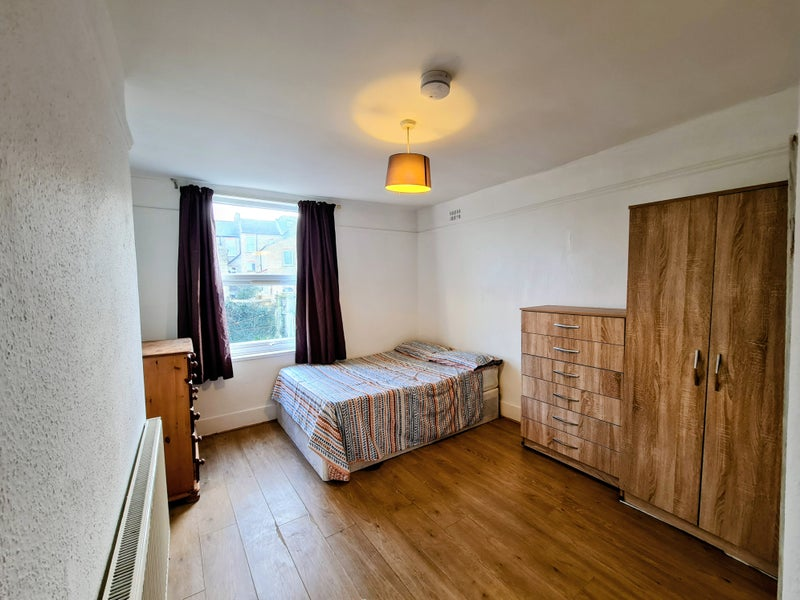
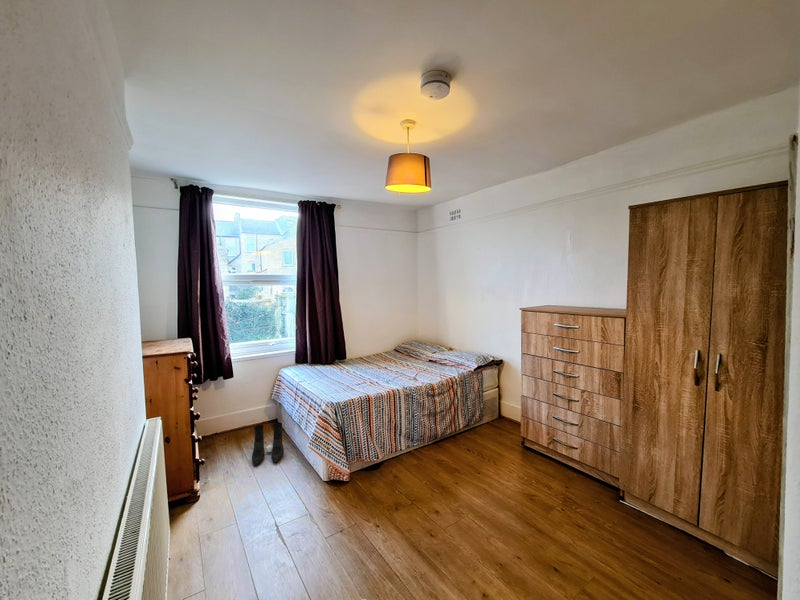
+ boots (268, 445)
